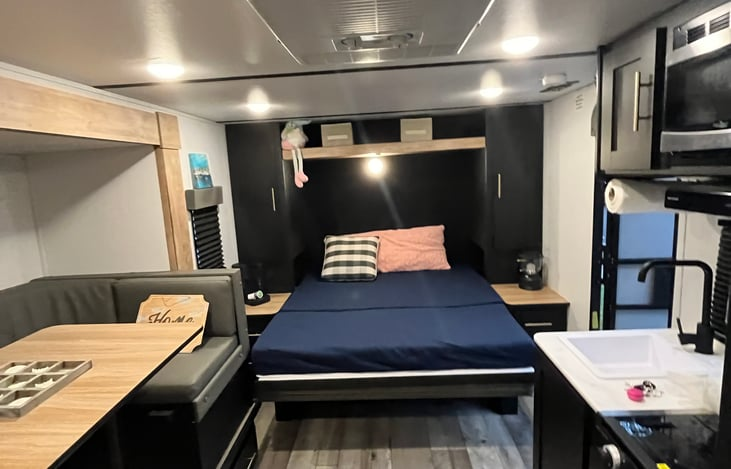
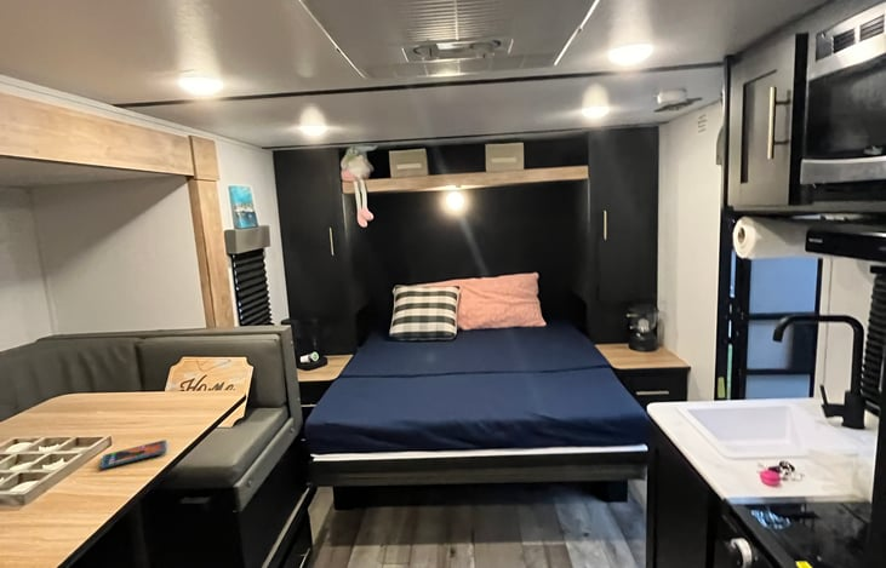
+ smartphone (135, 453)
